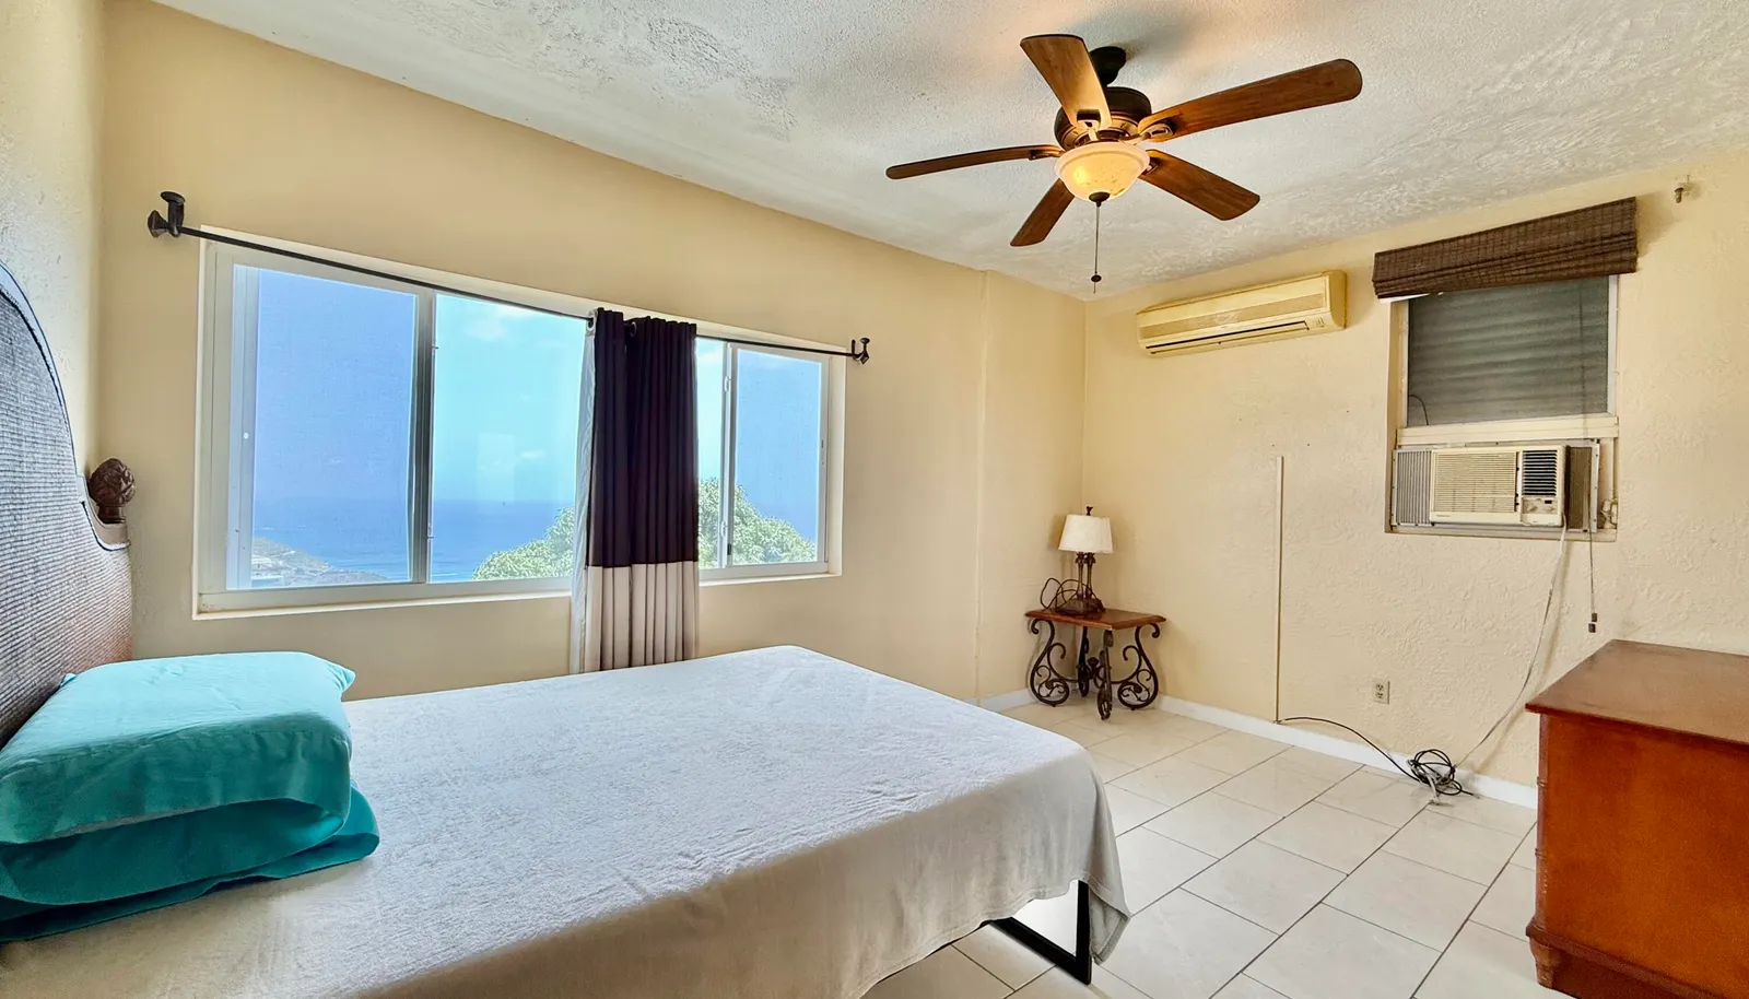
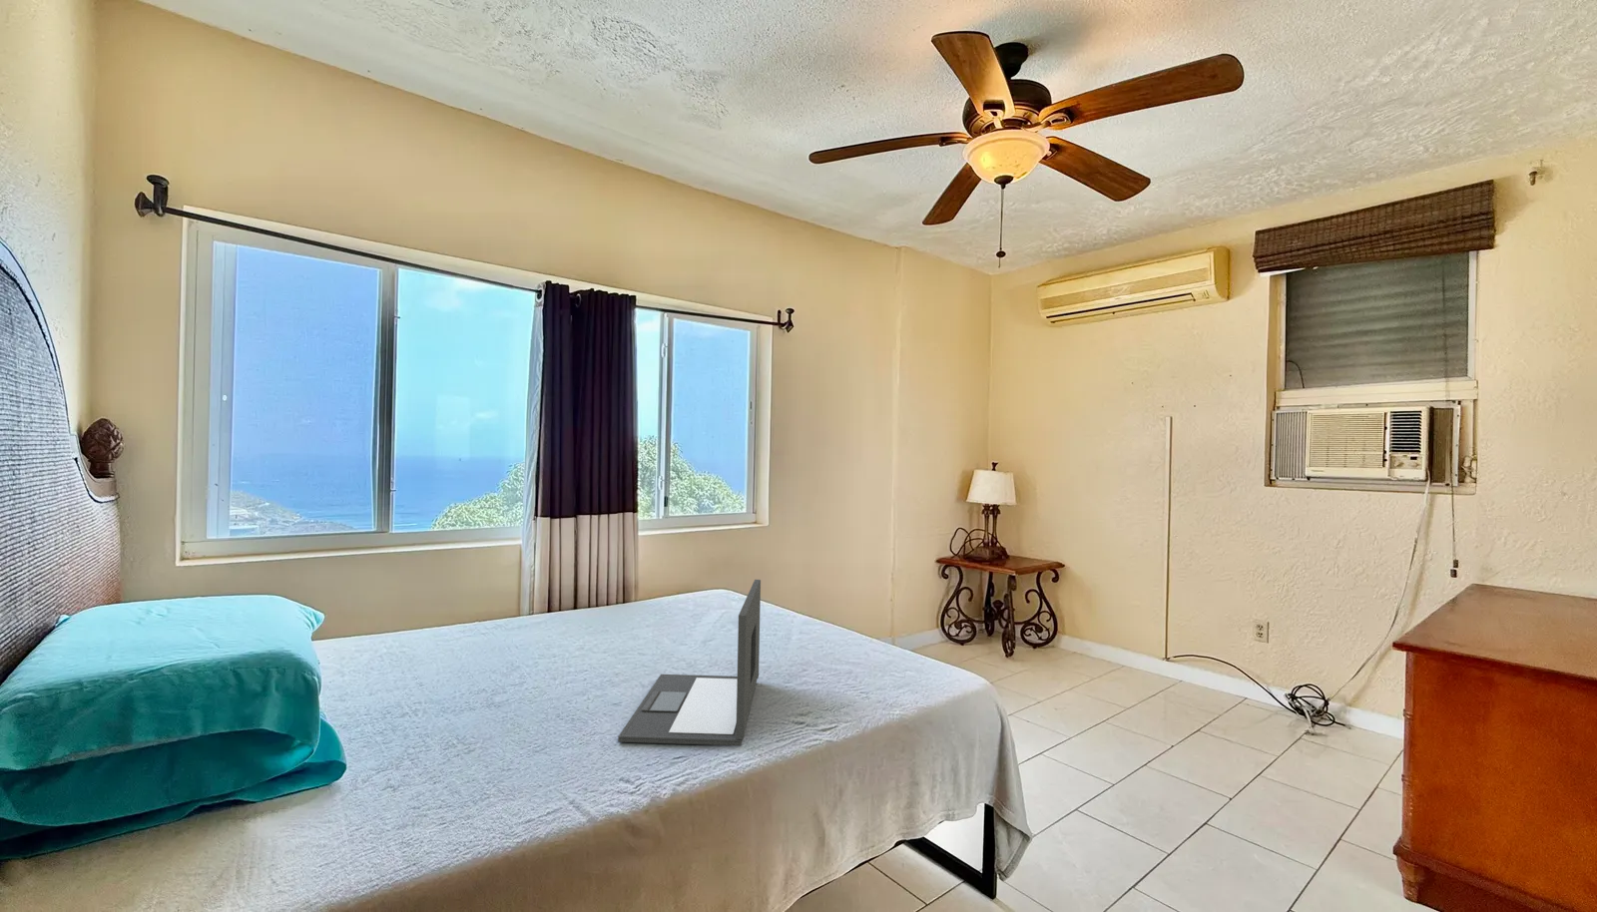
+ laptop (698, 675)
